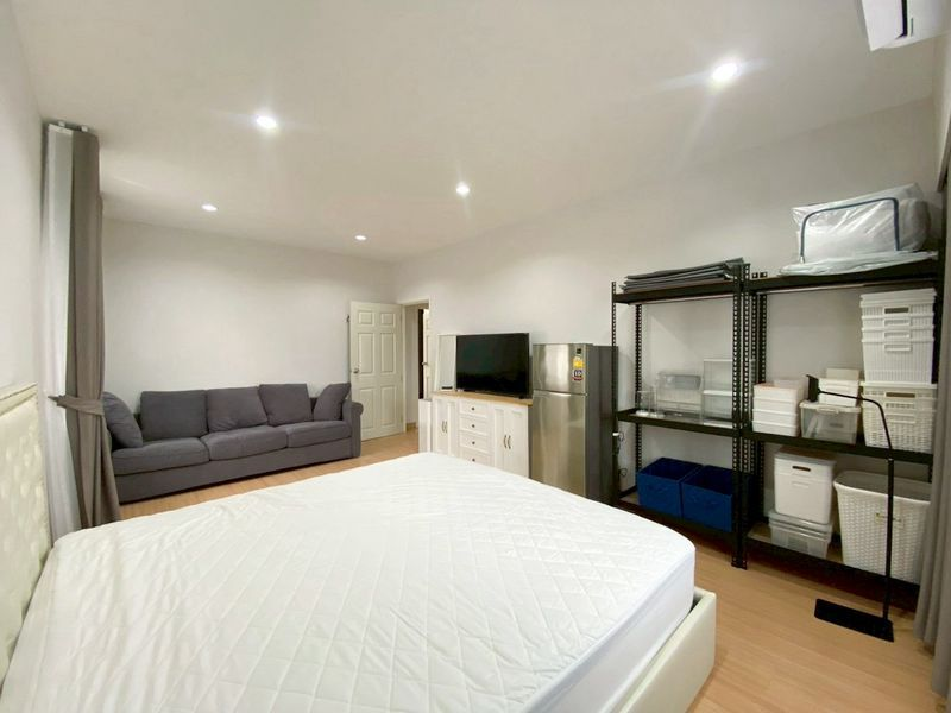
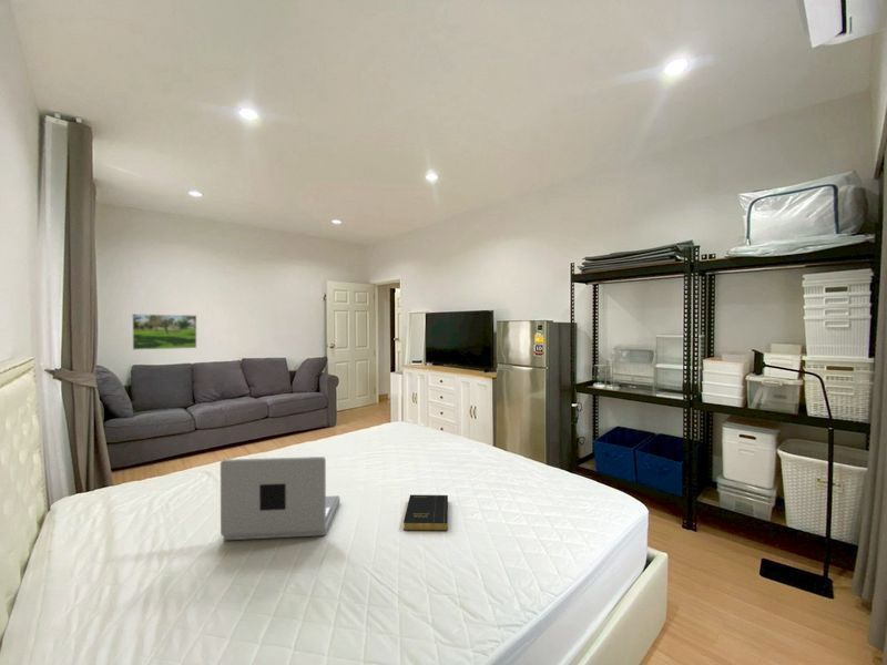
+ laptop (286, 483)
+ book (427, 510)
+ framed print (165, 331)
